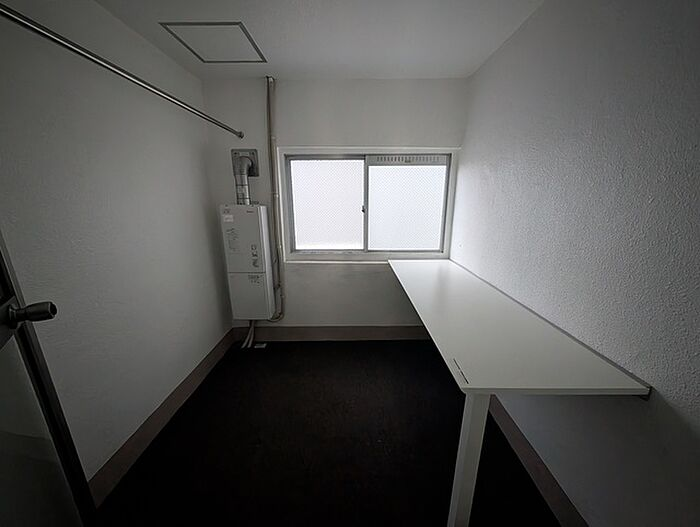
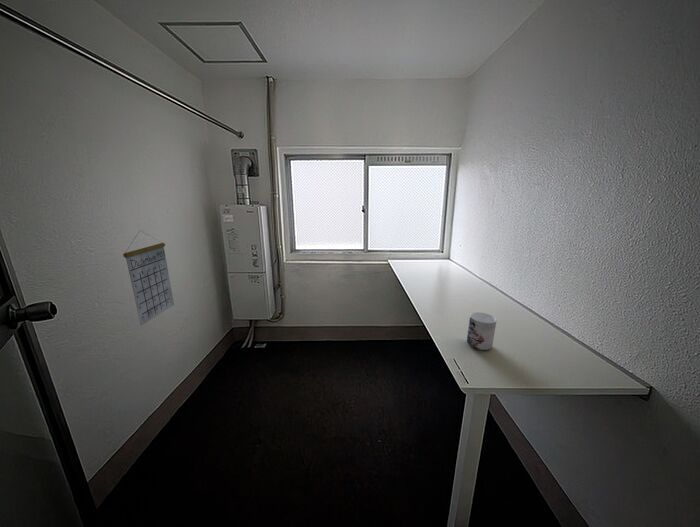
+ calendar (150, 274)
+ mug (479, 329)
